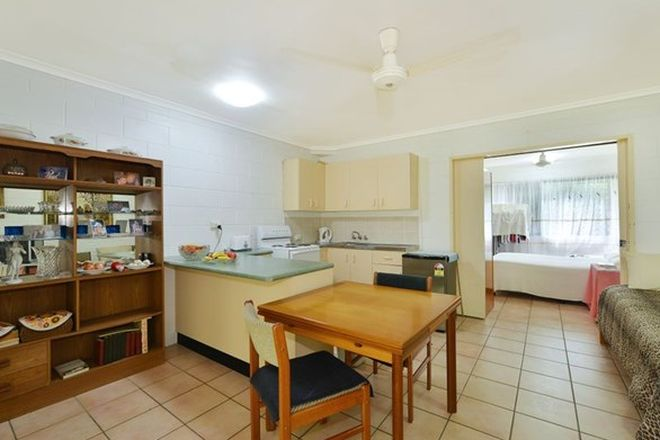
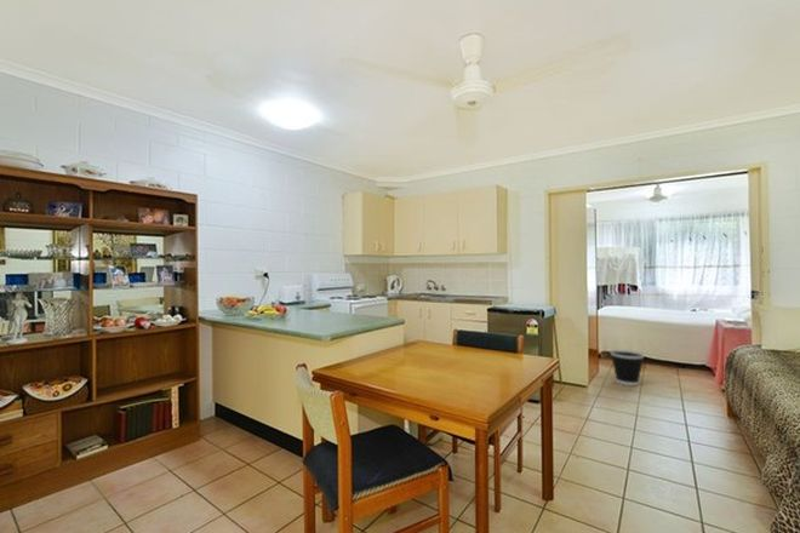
+ wastebasket (627, 367)
